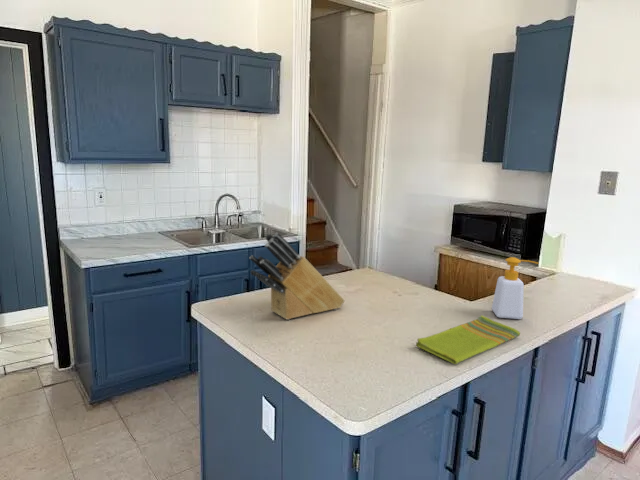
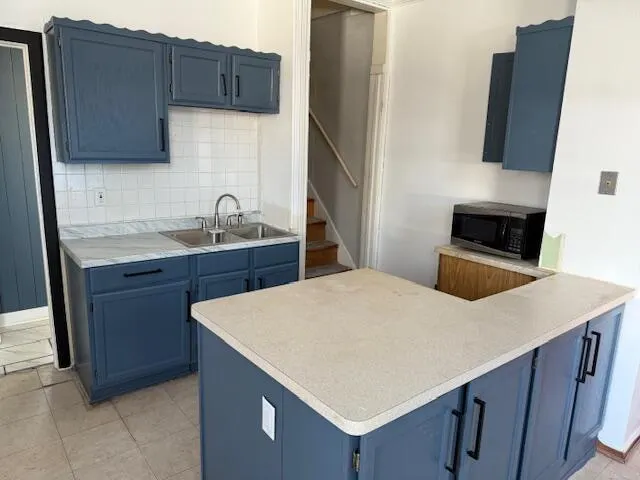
- dish towel (470, 337)
- soap bottle (515, 287)
- knife block (298, 271)
